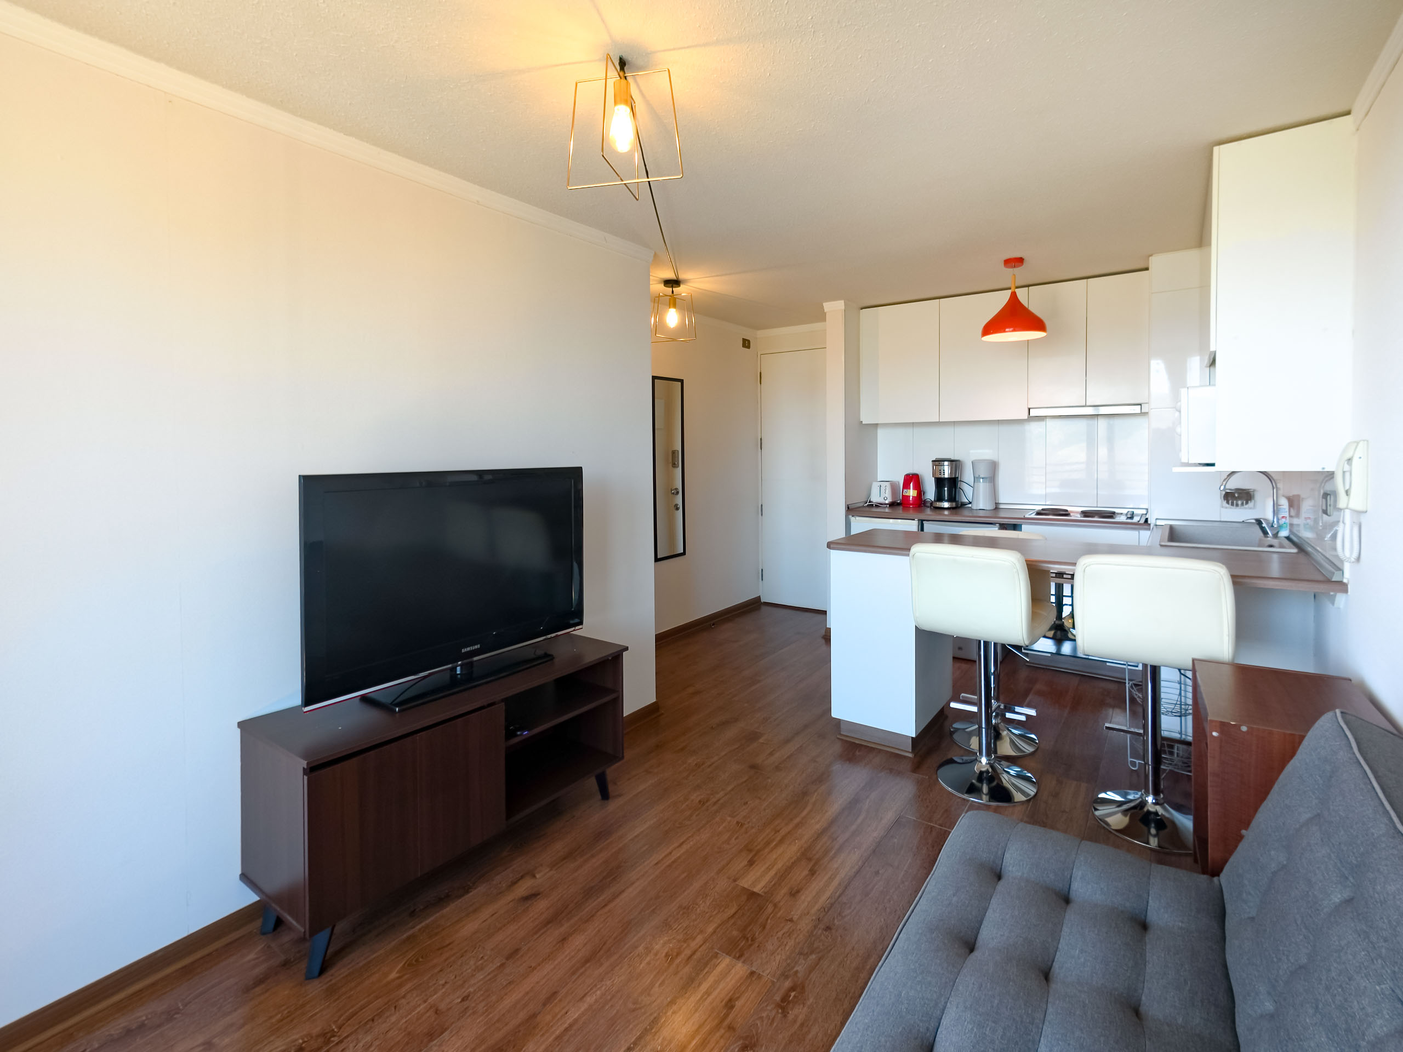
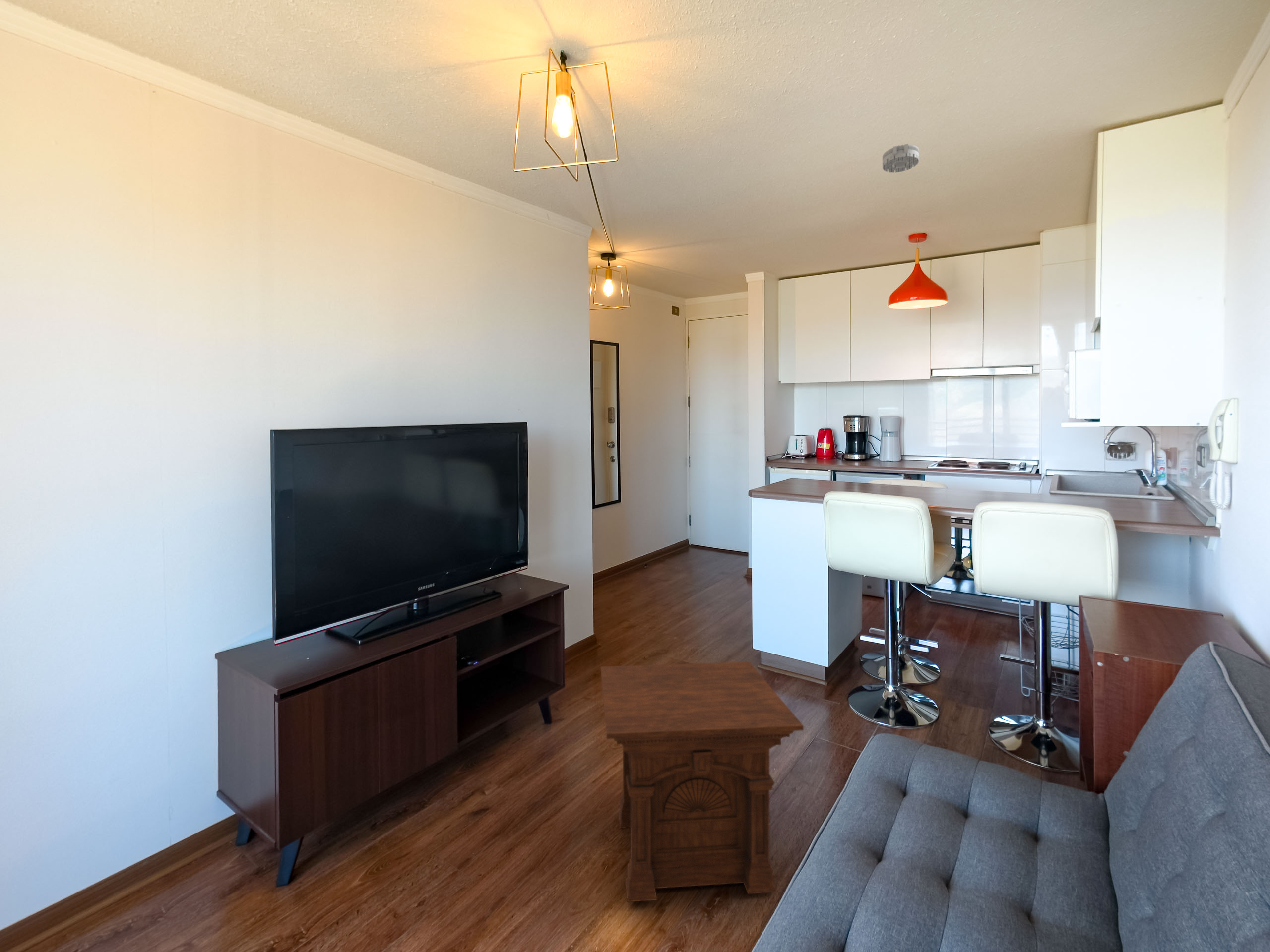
+ smoke detector (900, 158)
+ side table (689, 771)
